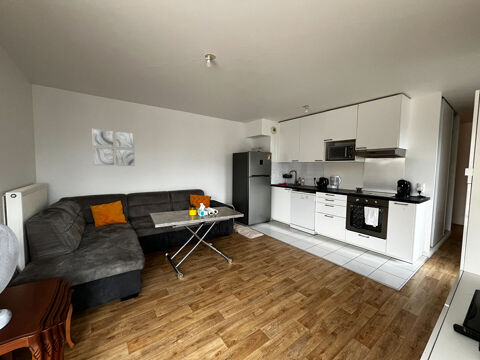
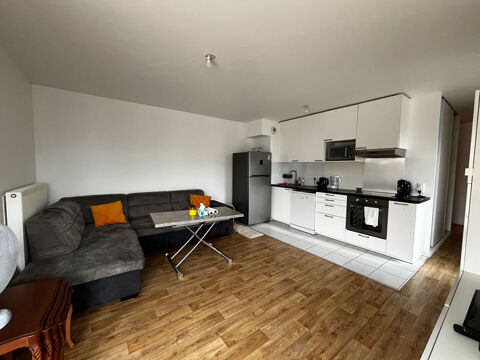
- wall art (115, 147)
